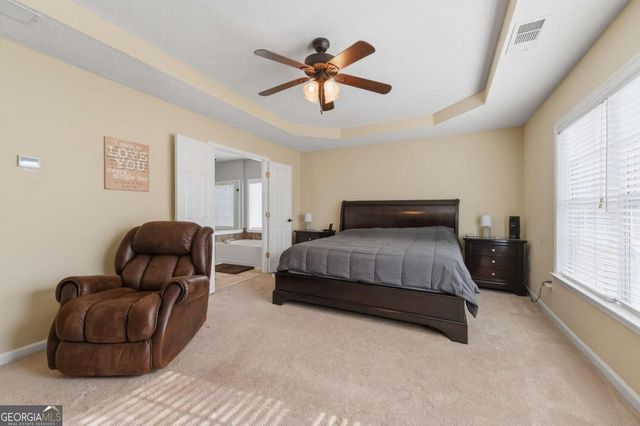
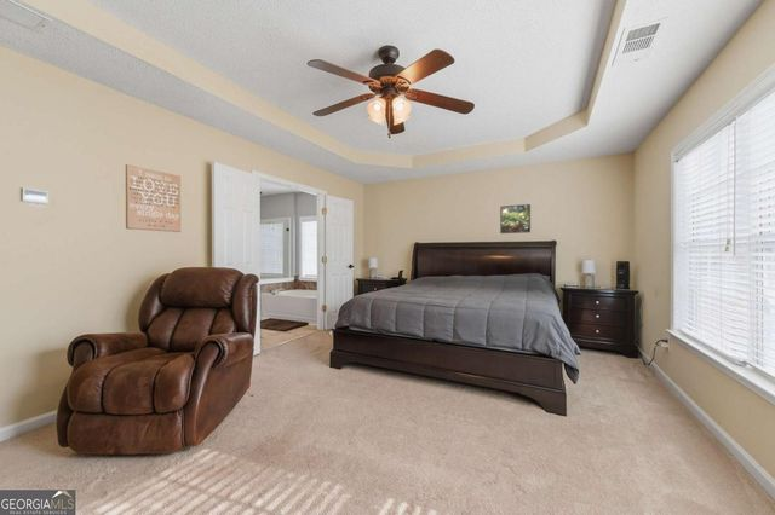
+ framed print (515, 219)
